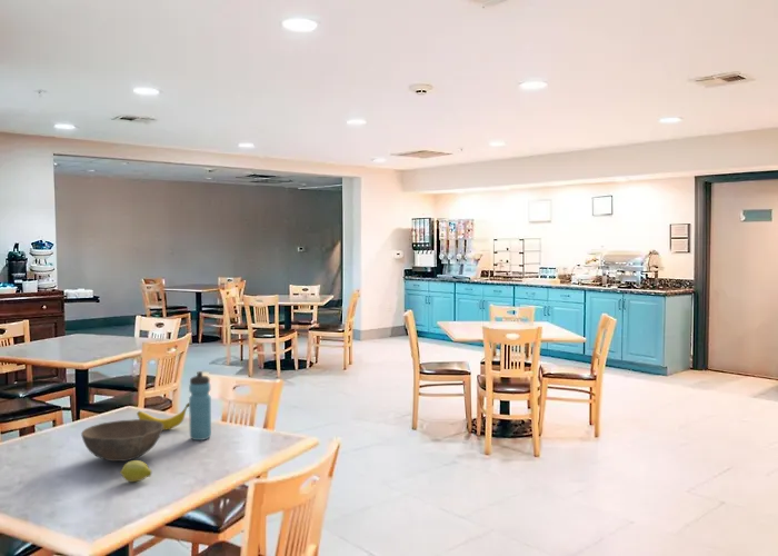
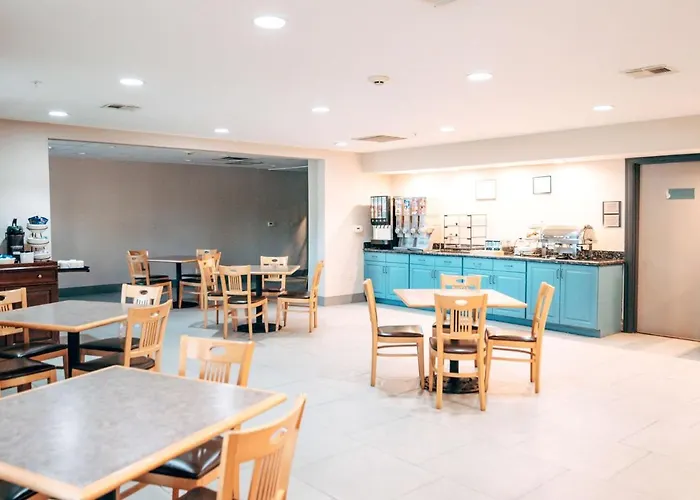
- water bottle (200, 405)
- fruit (136, 470)
- bowl (123, 443)
- banana (163, 419)
